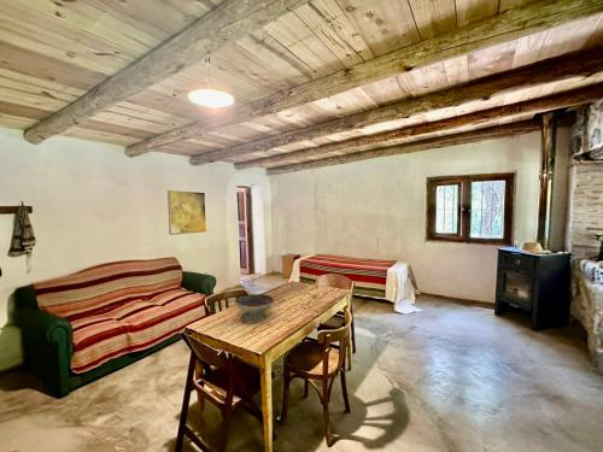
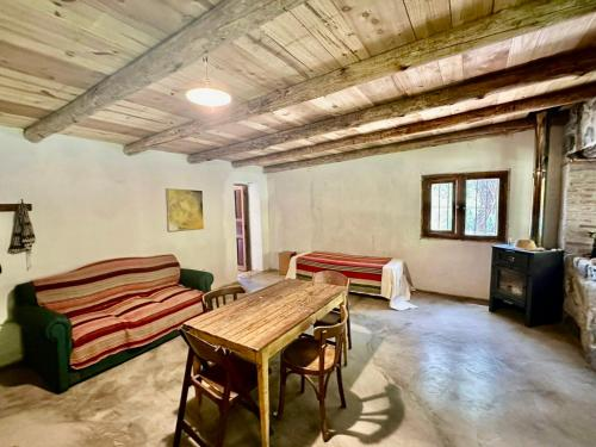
- decorative bowl (254, 307)
